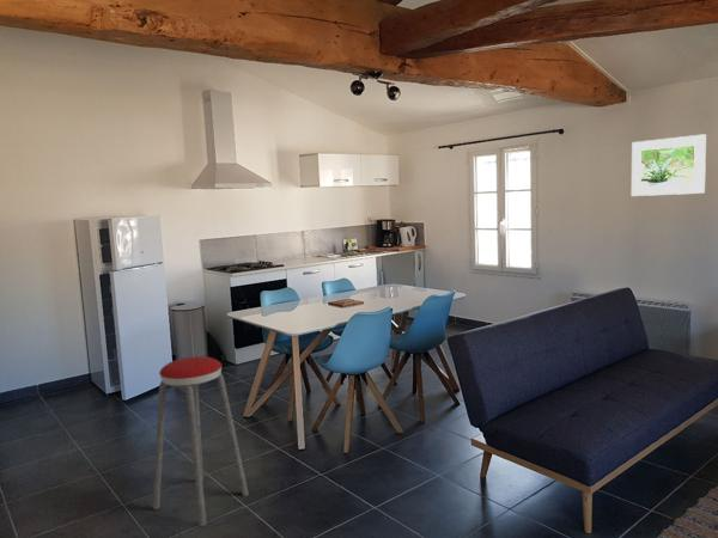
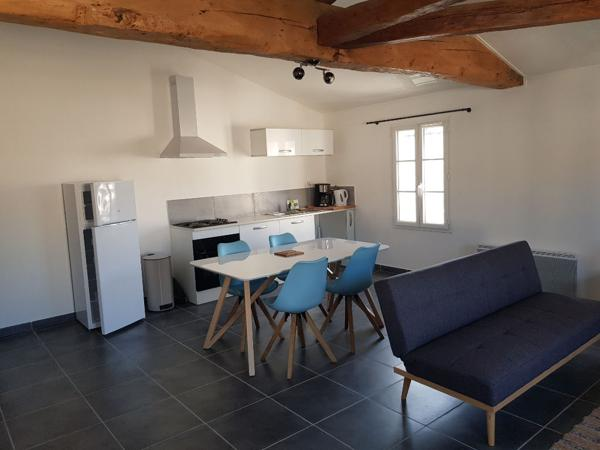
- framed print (667, 166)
- music stool (195, 432)
